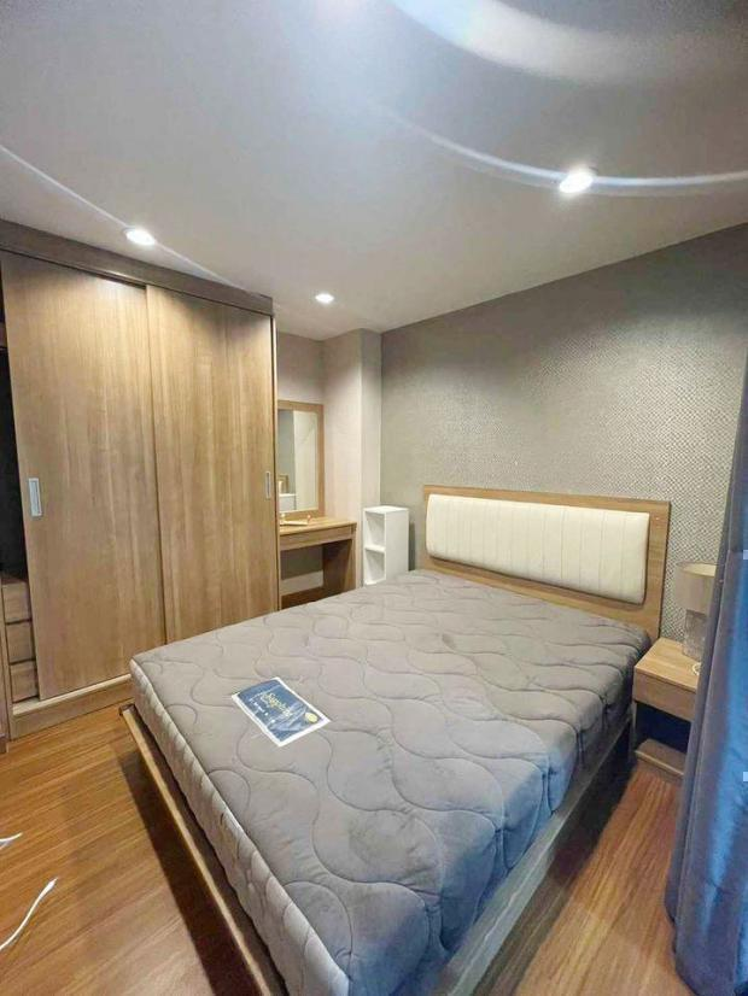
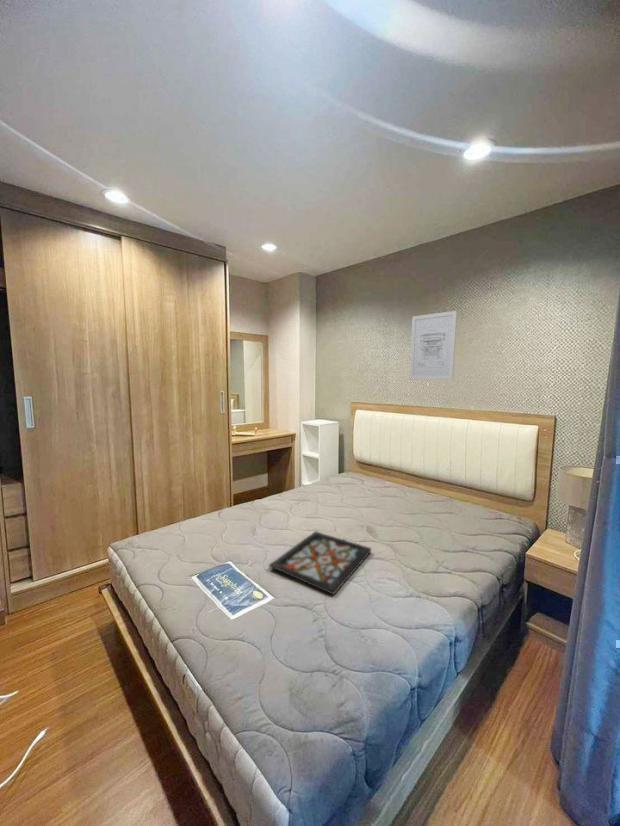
+ wall art (431, 347)
+ decorative tray (322, 558)
